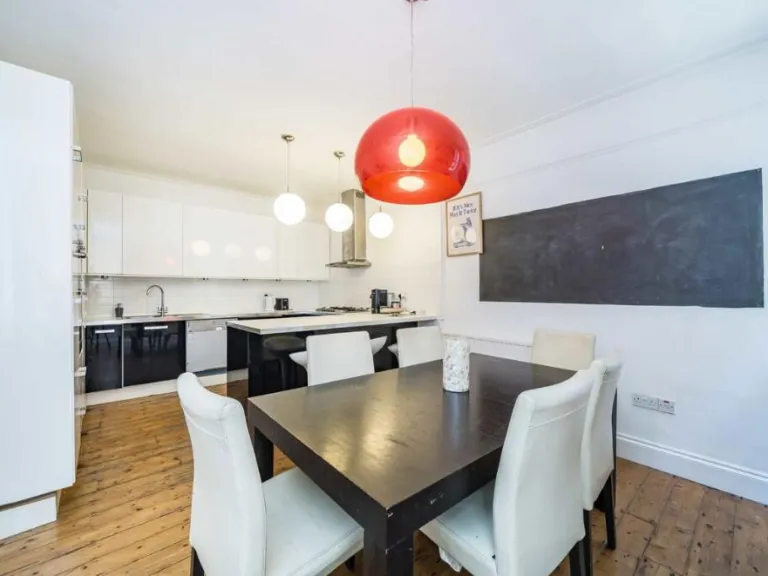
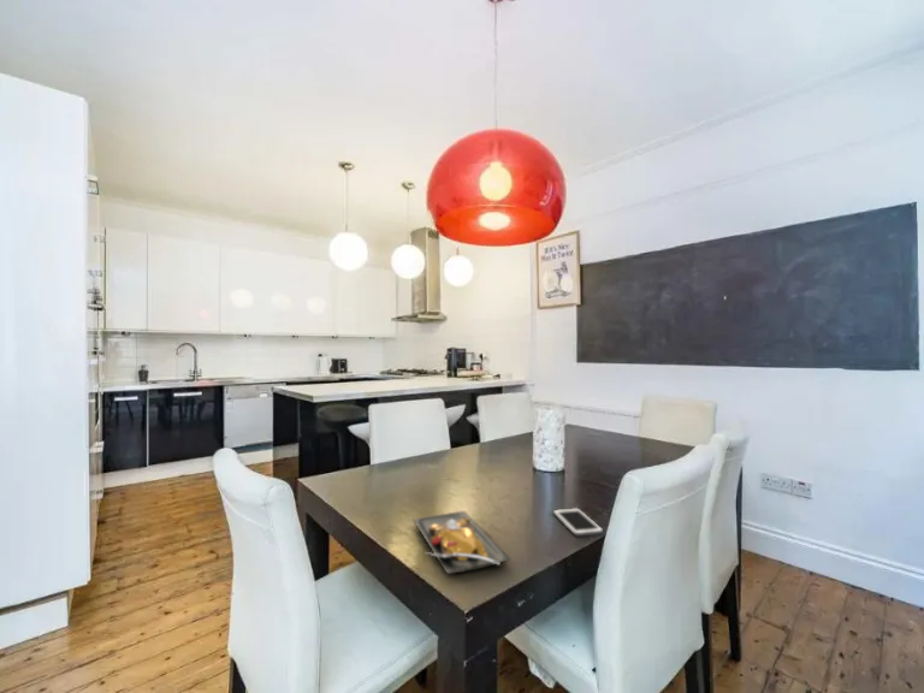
+ cell phone (576, 521)
+ plate (451, 534)
